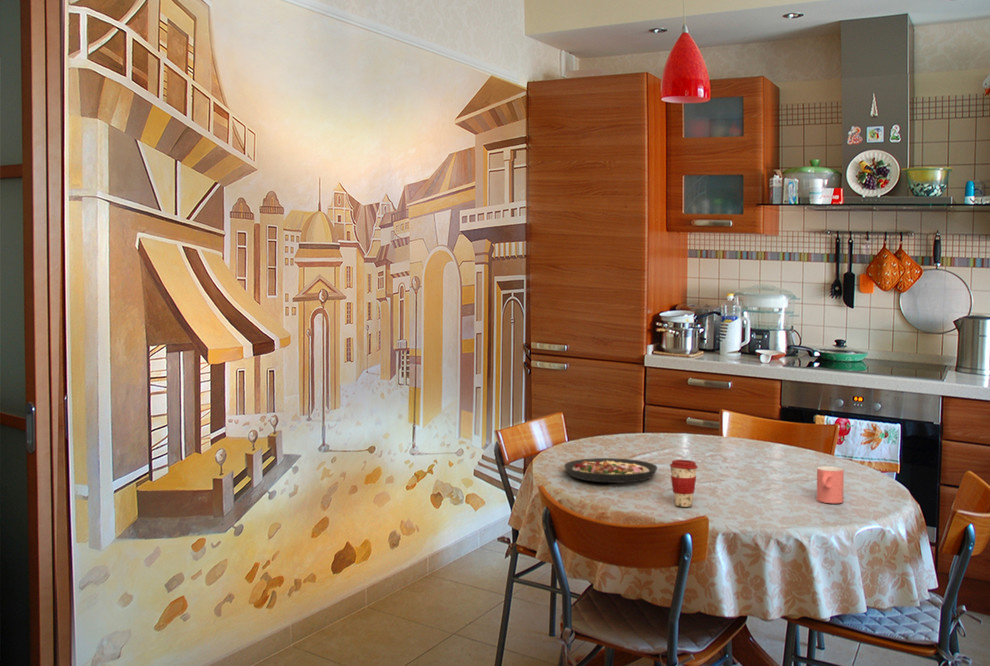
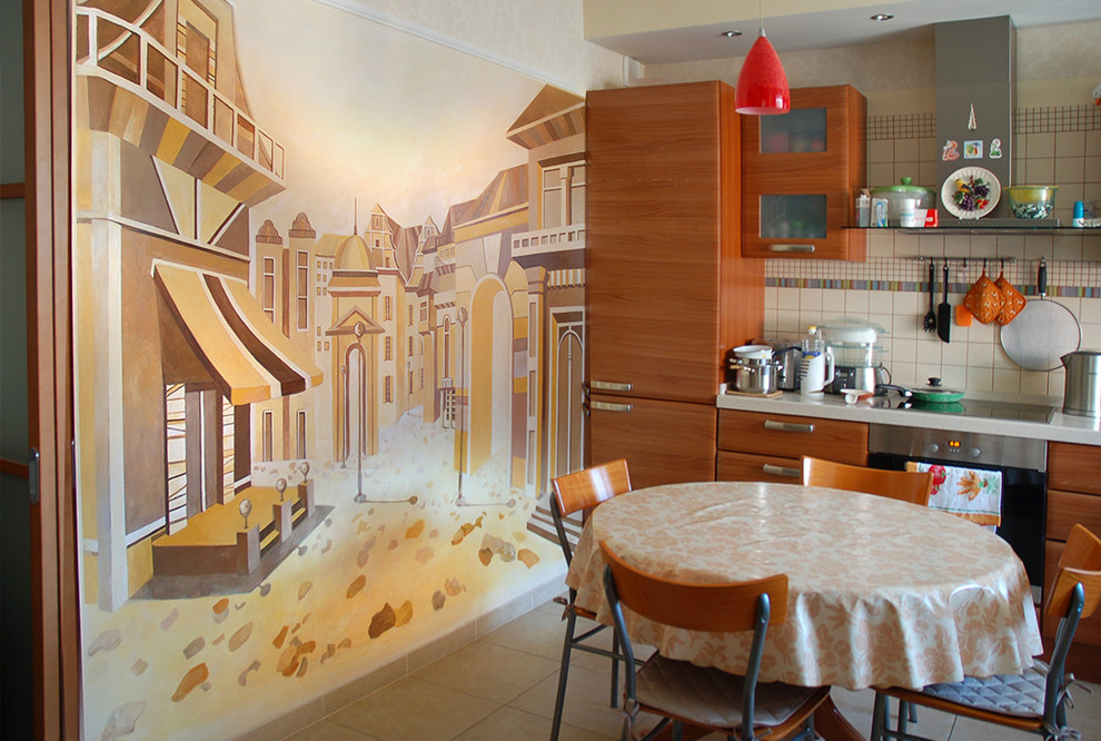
- plate (610, 467)
- coffee cup (683, 483)
- cup (828, 485)
